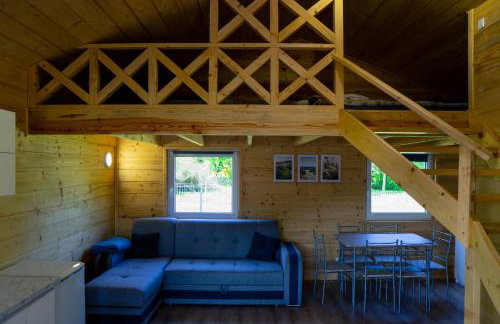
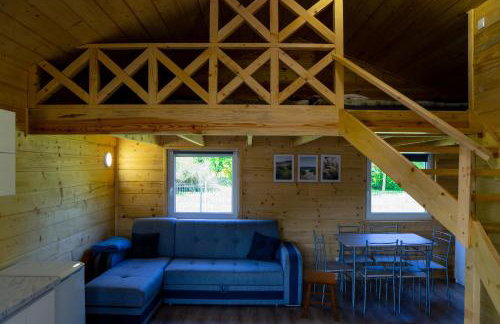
+ stool (320, 293)
